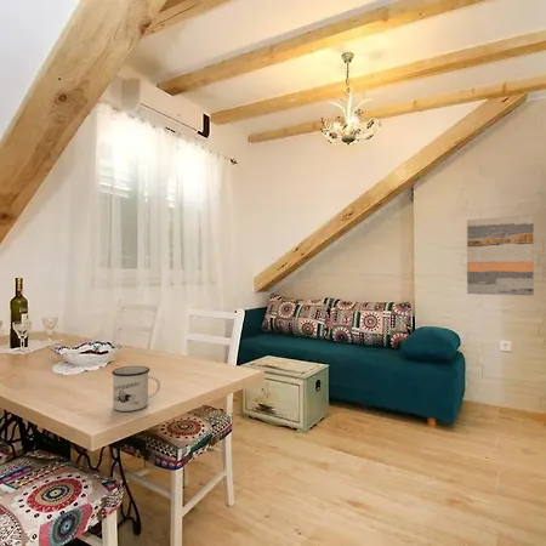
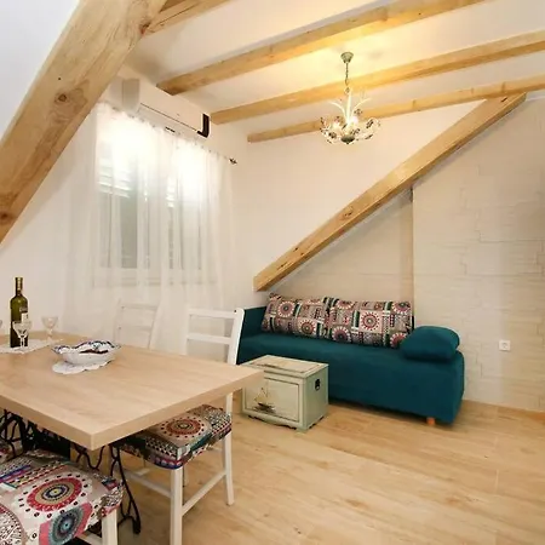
- mug (136, 387)
- wall art (499, 256)
